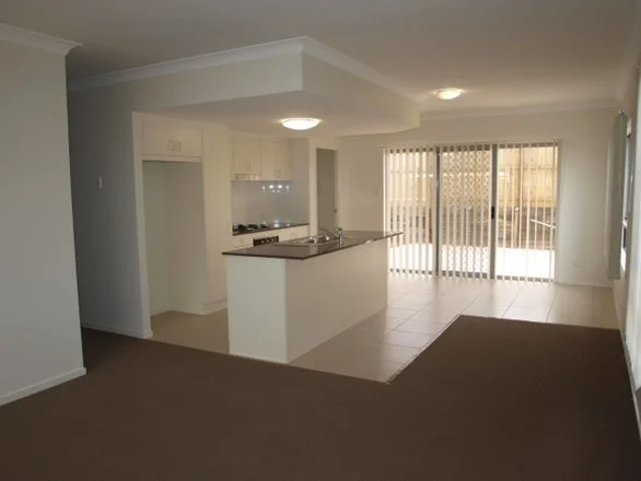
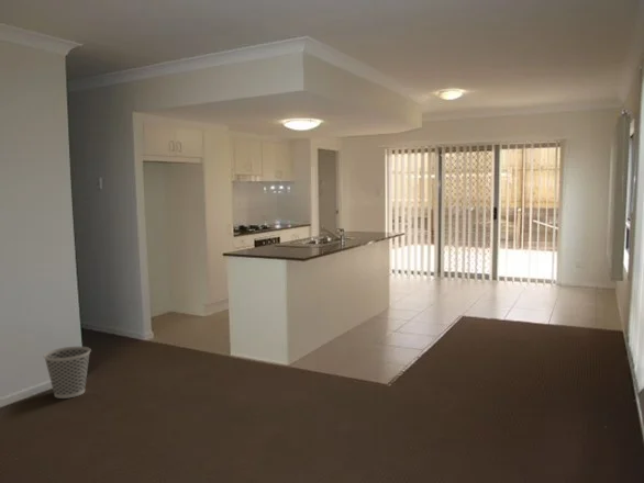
+ wastebasket (68, 372)
